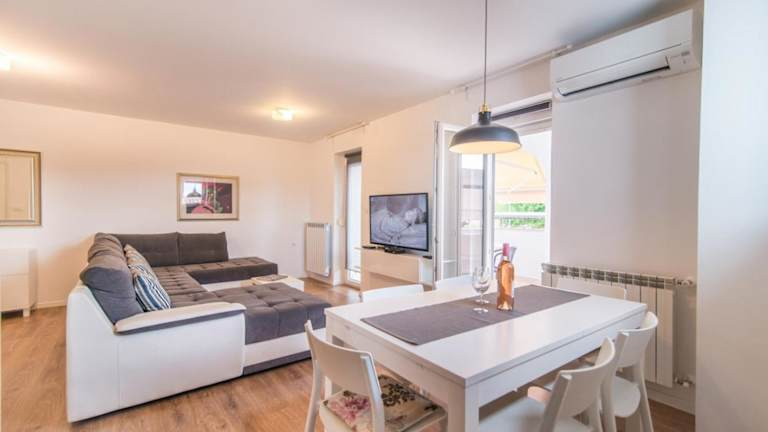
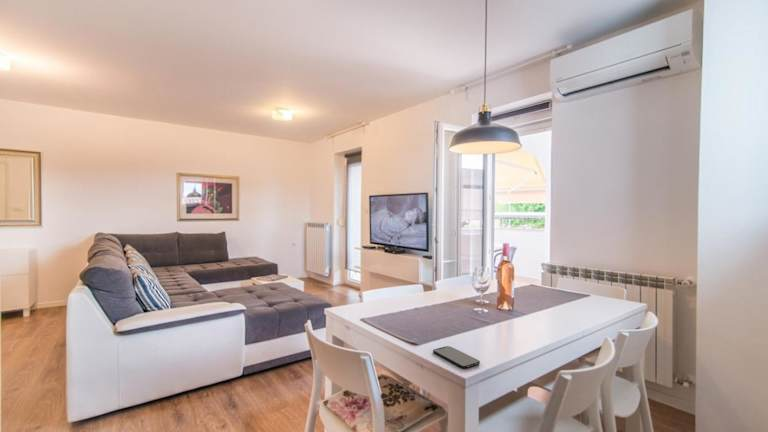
+ smartphone (455, 356)
